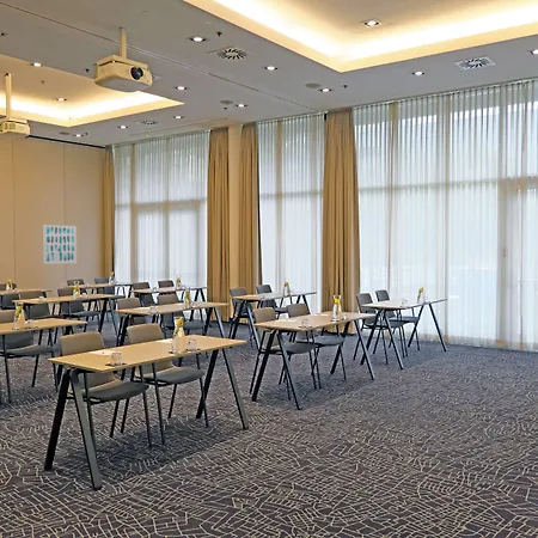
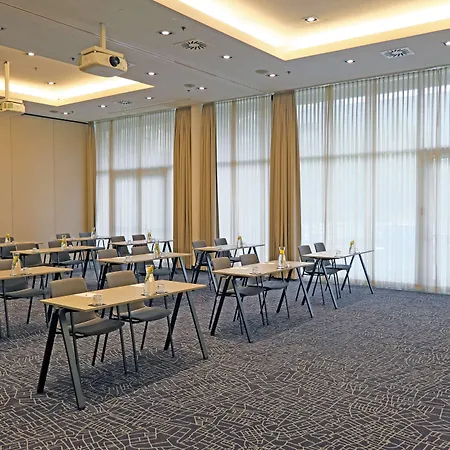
- wall art (60, 244)
